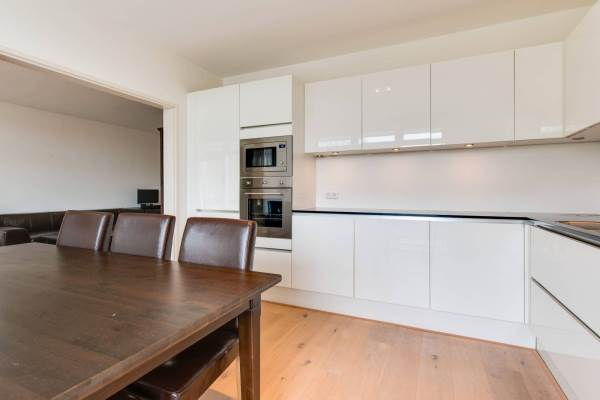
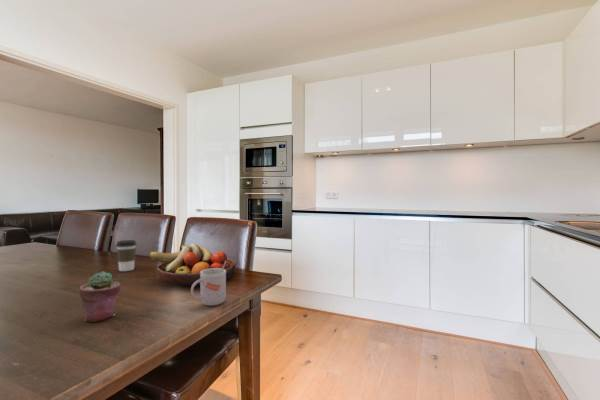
+ mug (209, 283)
+ potted succulent (100, 294)
+ coffee cup (126, 255)
+ fruit bowl (197, 261)
